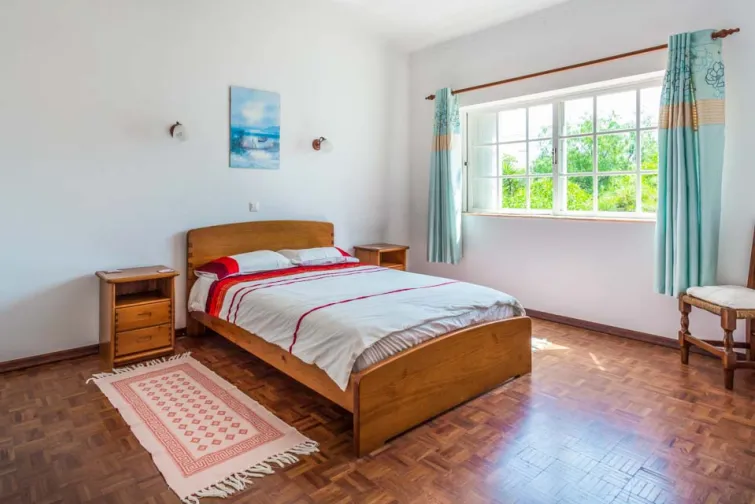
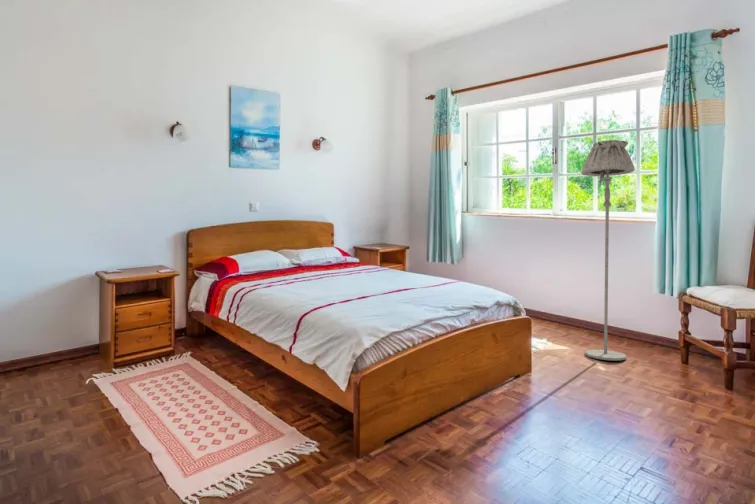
+ floor lamp (606, 249)
